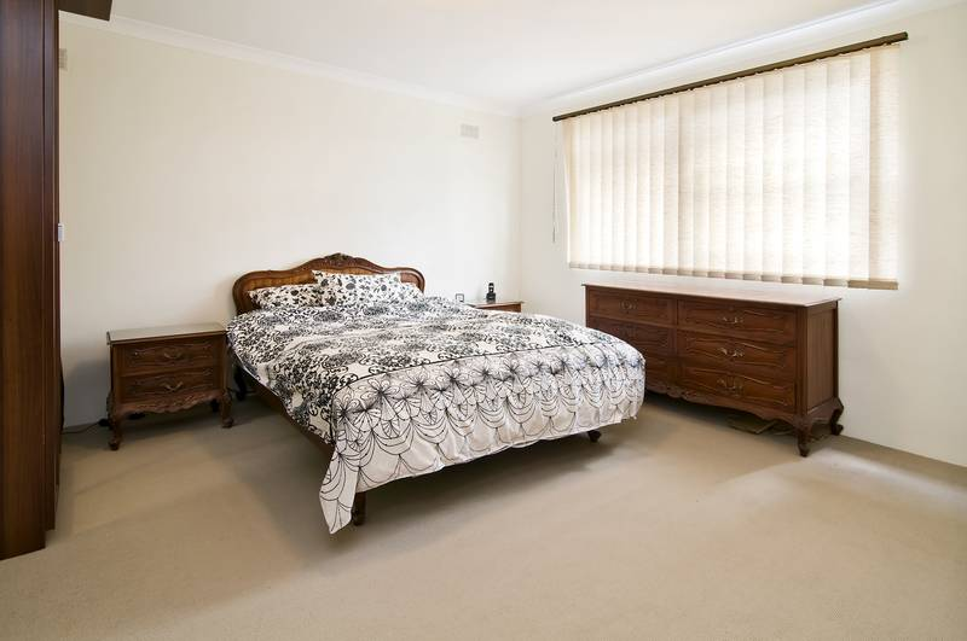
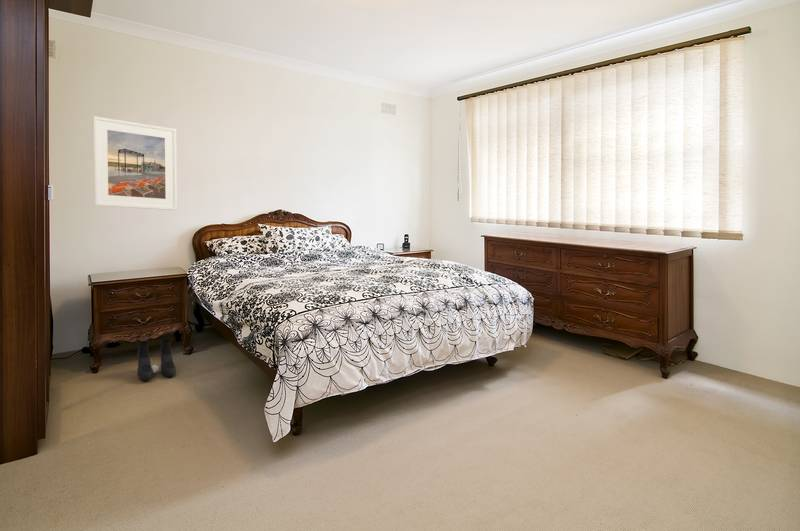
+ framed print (137, 165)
+ boots (161, 357)
